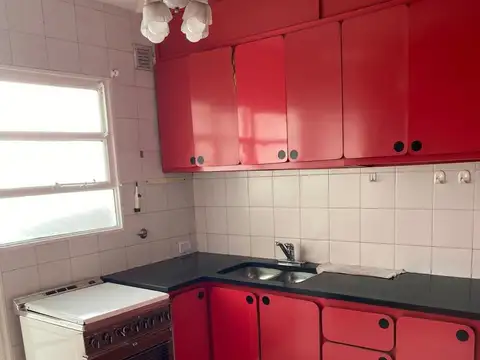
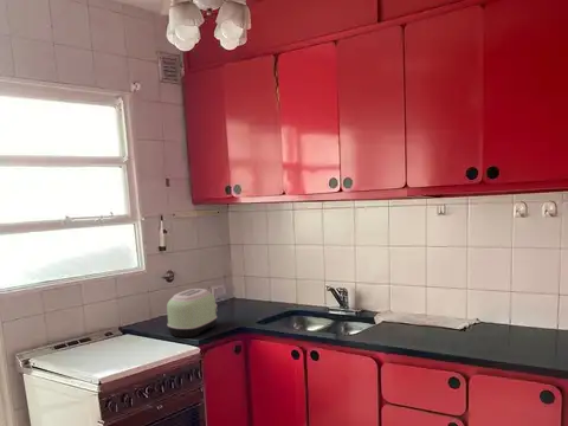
+ toaster (193, 310)
